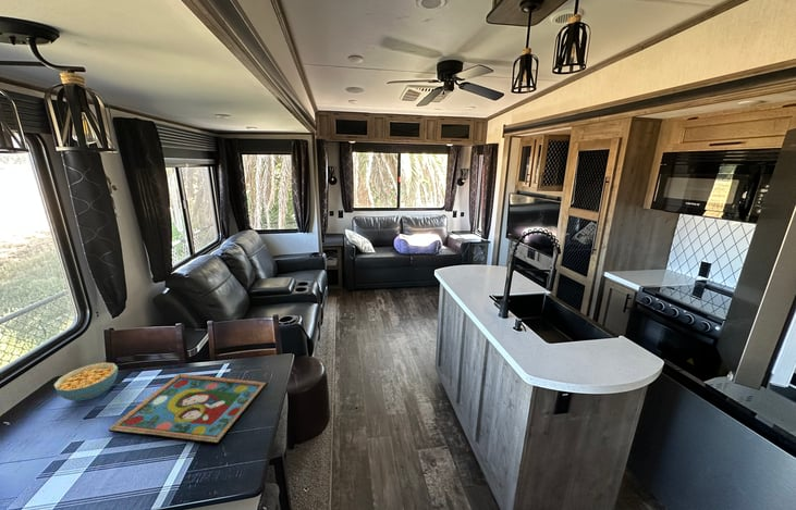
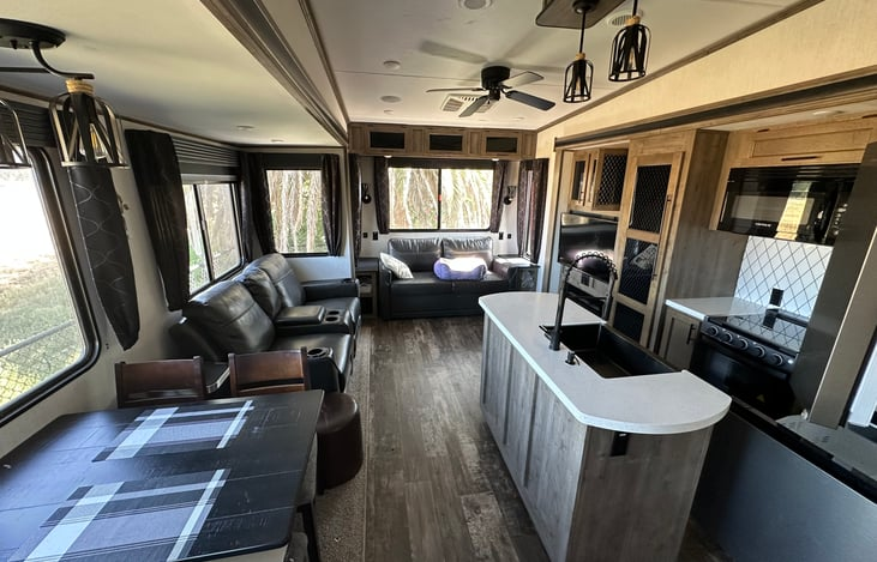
- framed painting (196, 403)
- cereal bowl (89, 385)
